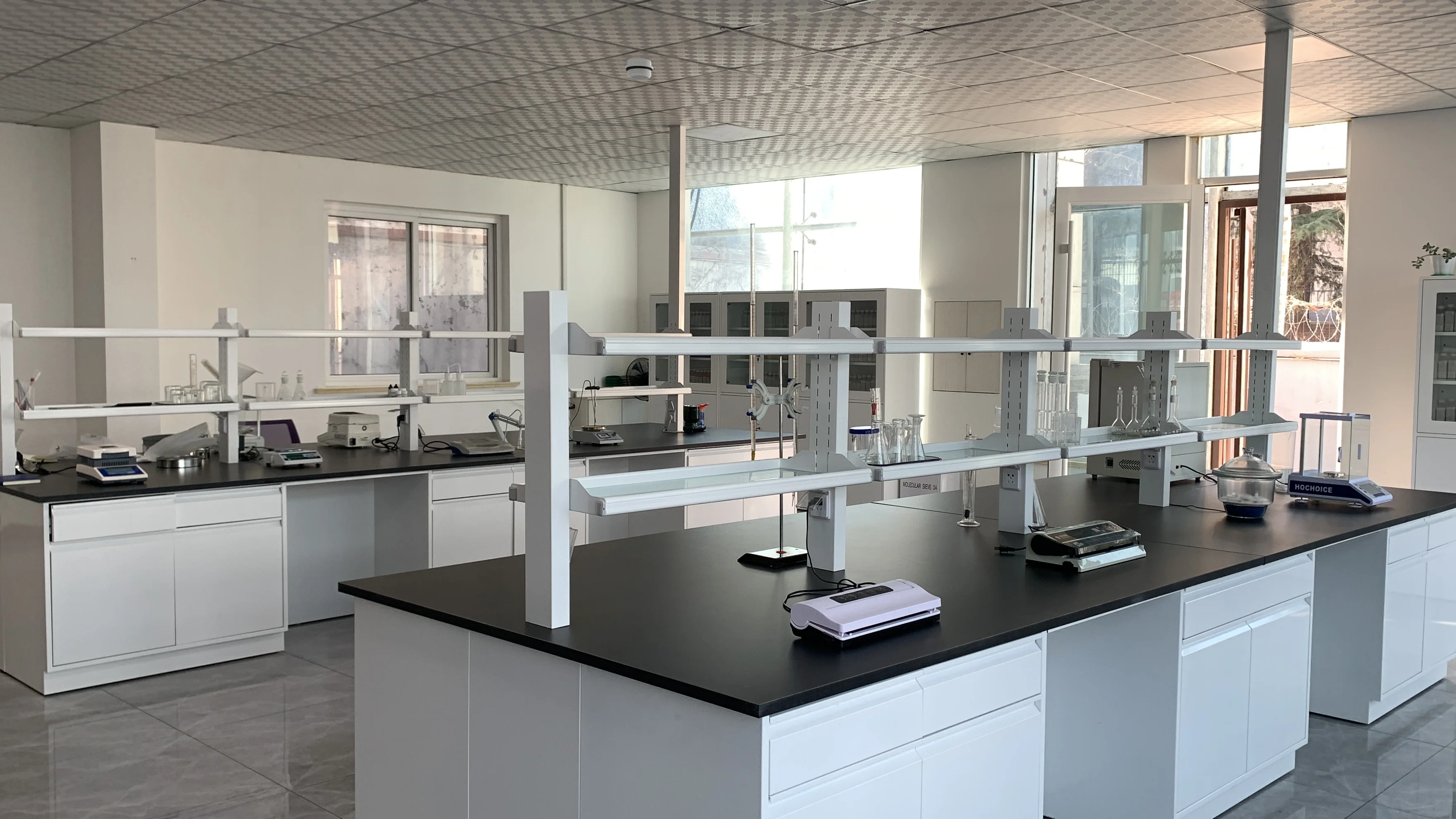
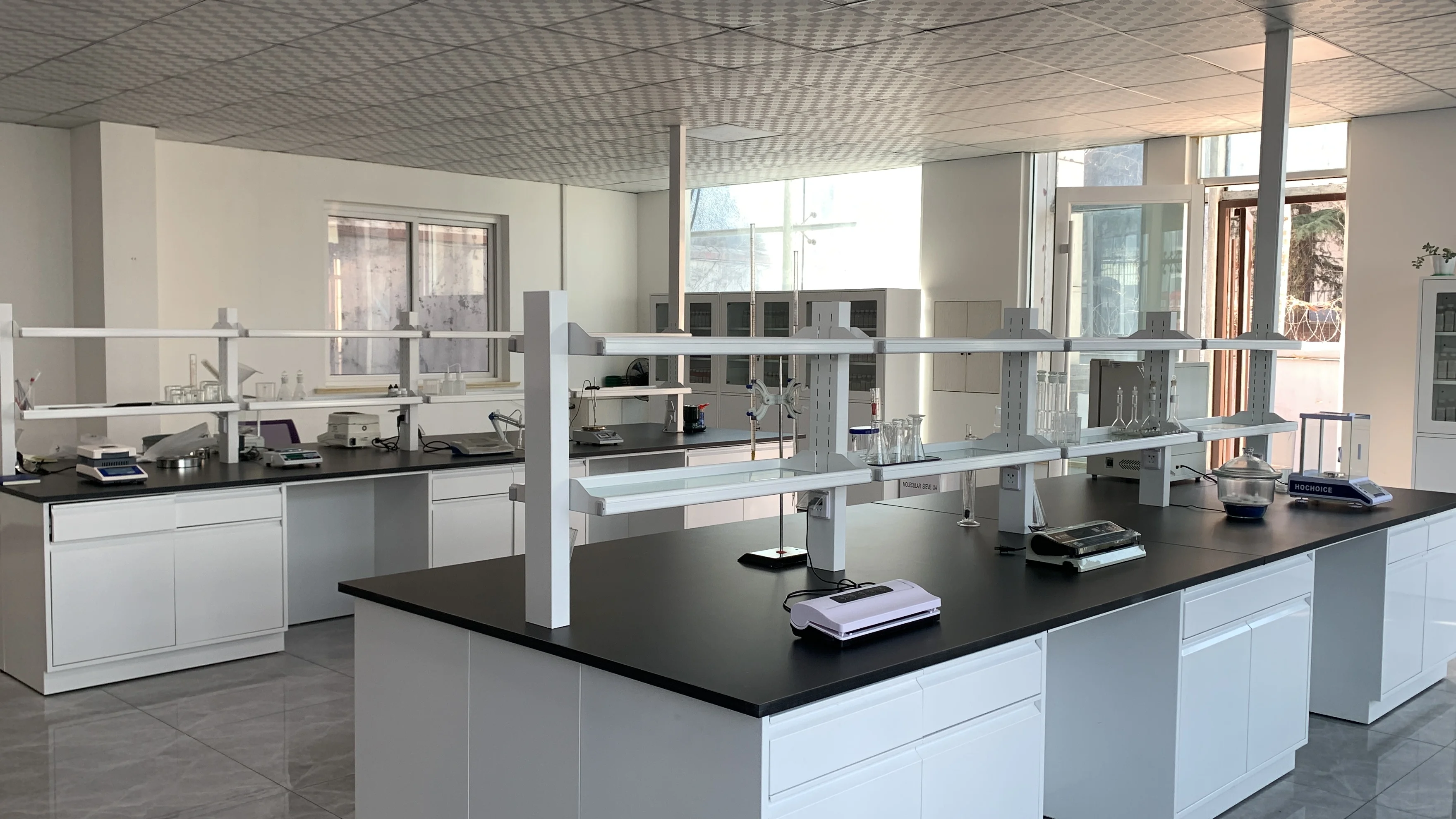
- smoke detector (639, 69)
